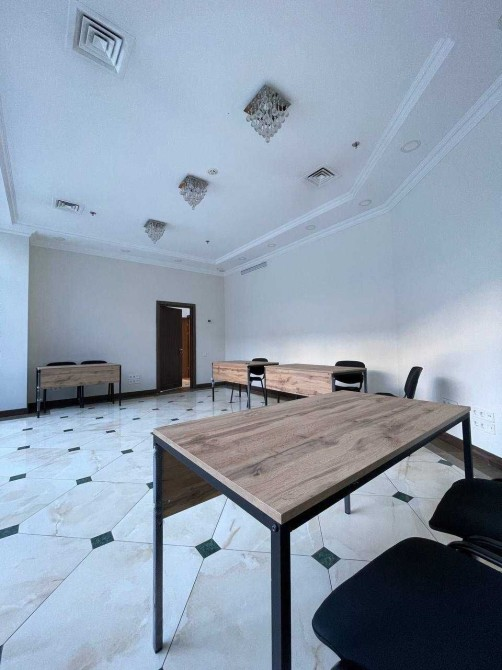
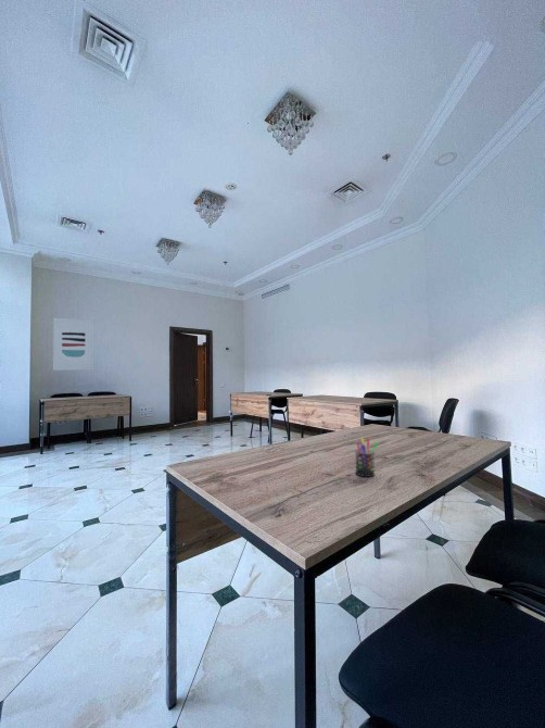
+ wall art (74, 344)
+ pen holder (367, 455)
